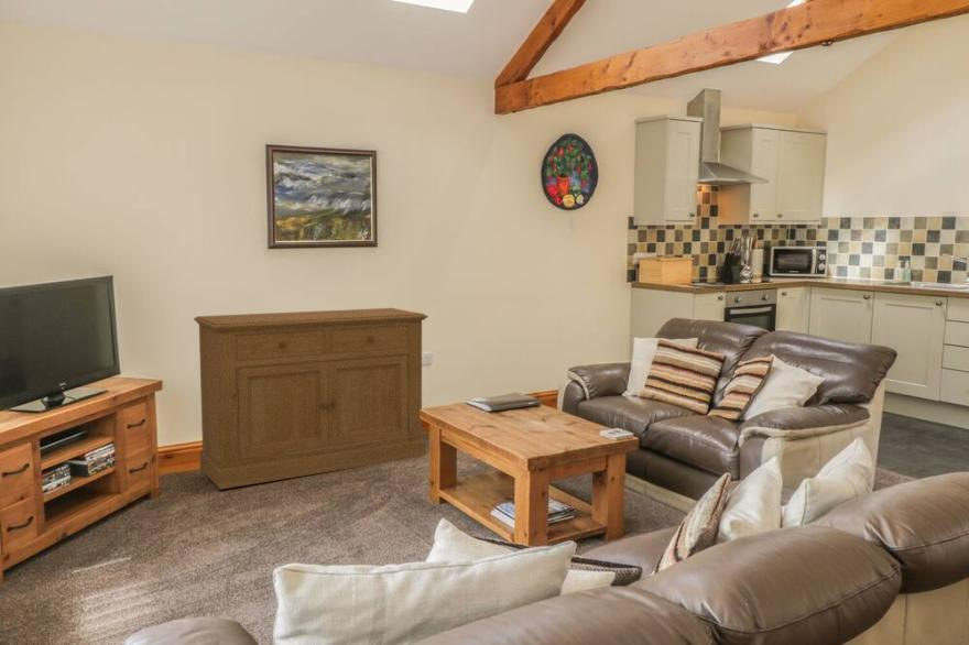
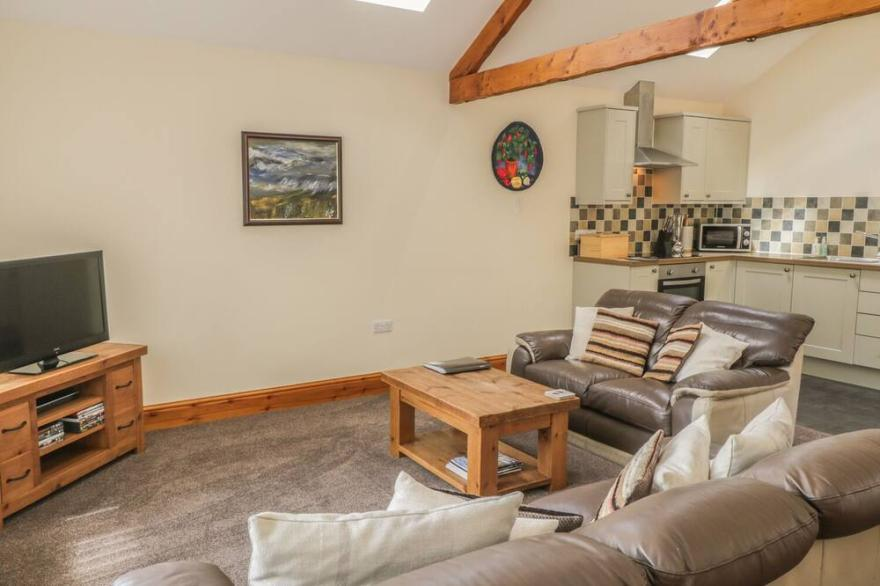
- sideboard (315, 389)
